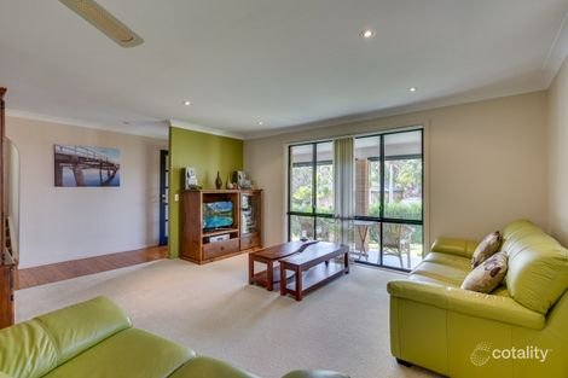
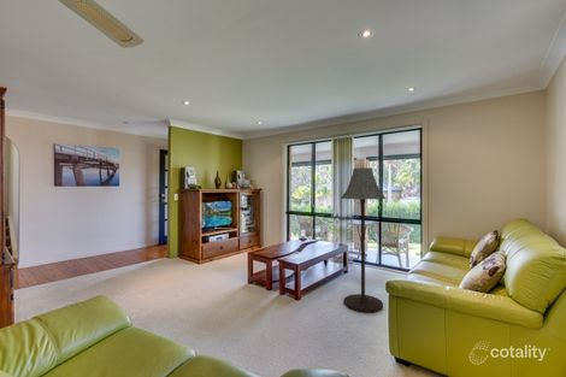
+ floor lamp (362, 236)
